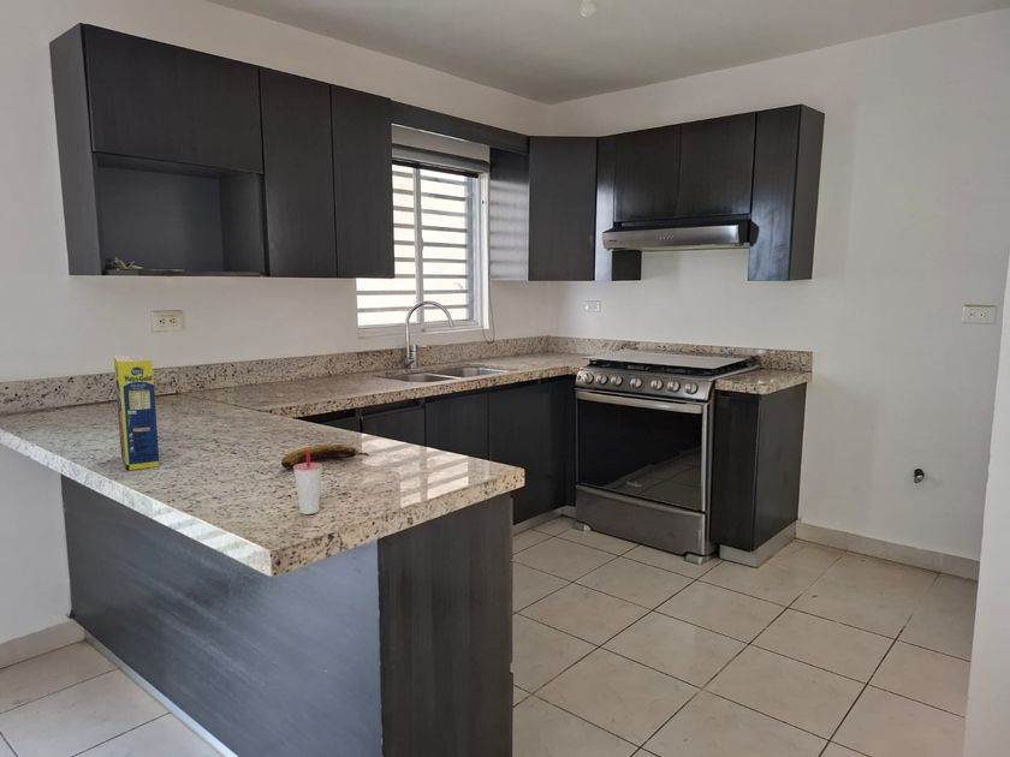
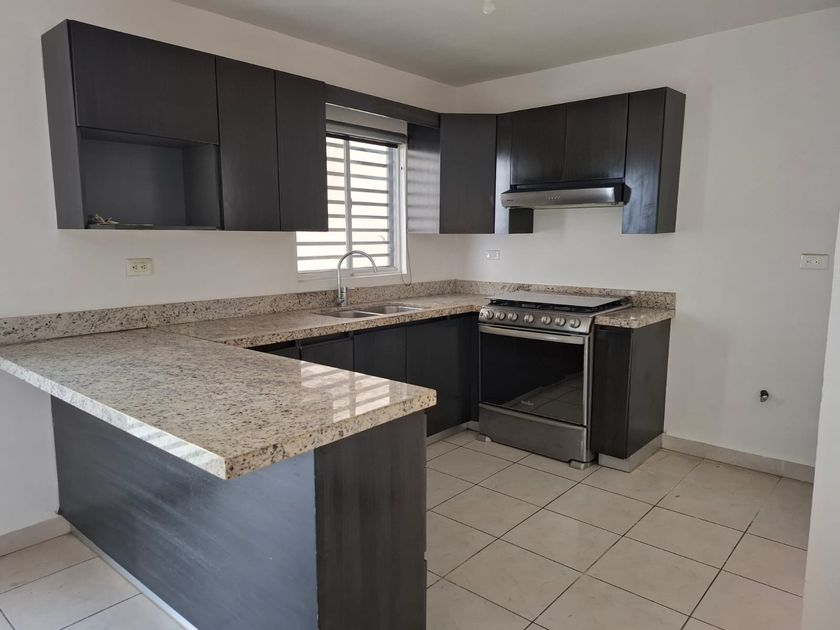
- legume (136, 410)
- cup (308, 481)
- banana (321, 455)
